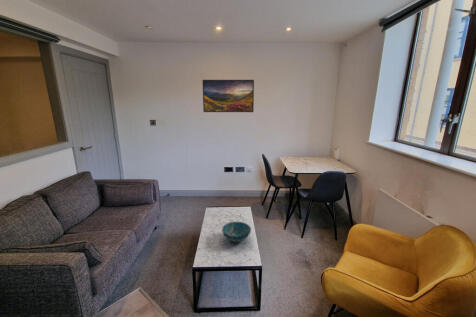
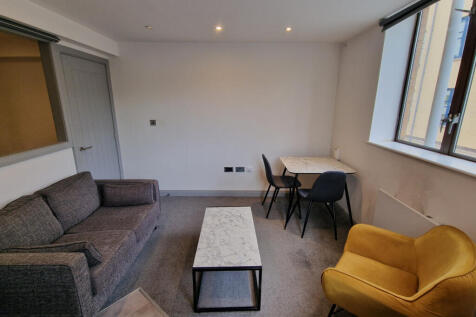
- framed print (228, 96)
- decorative bowl (236, 234)
